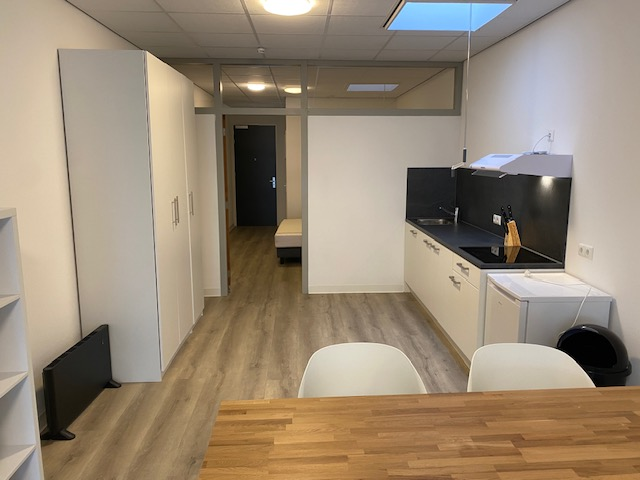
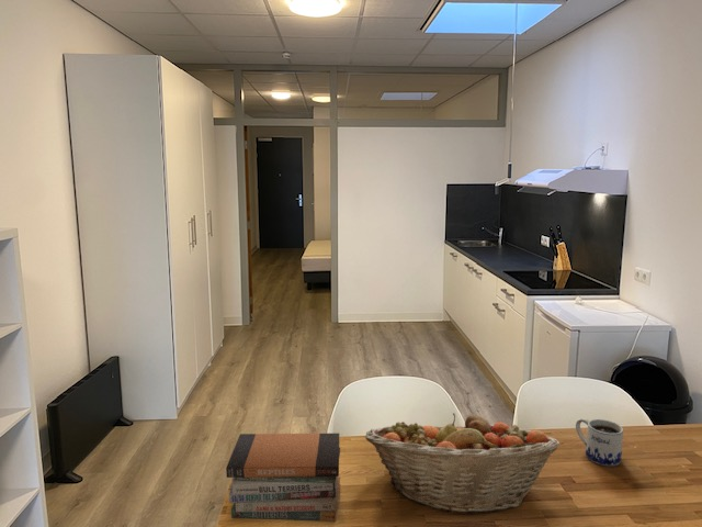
+ book stack (285, 474)
+ fruit basket (458, 451)
+ mug (599, 439)
